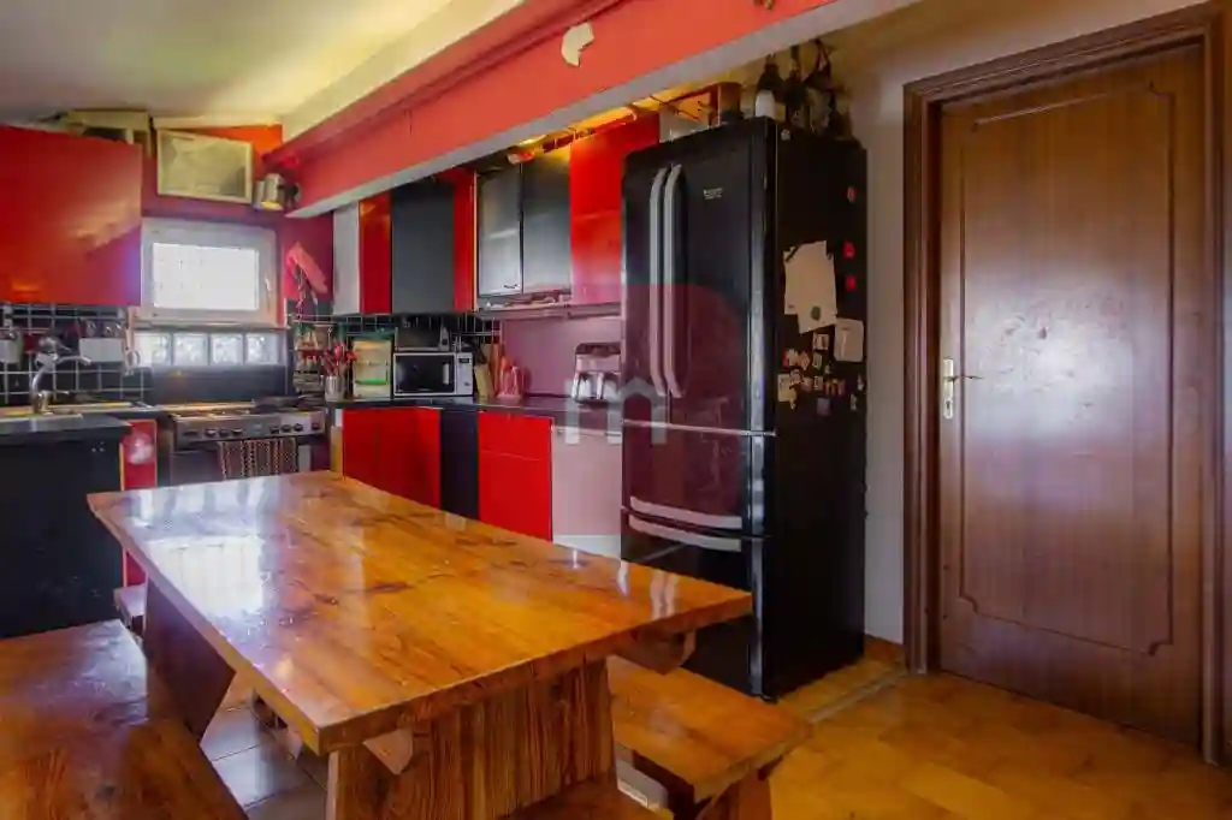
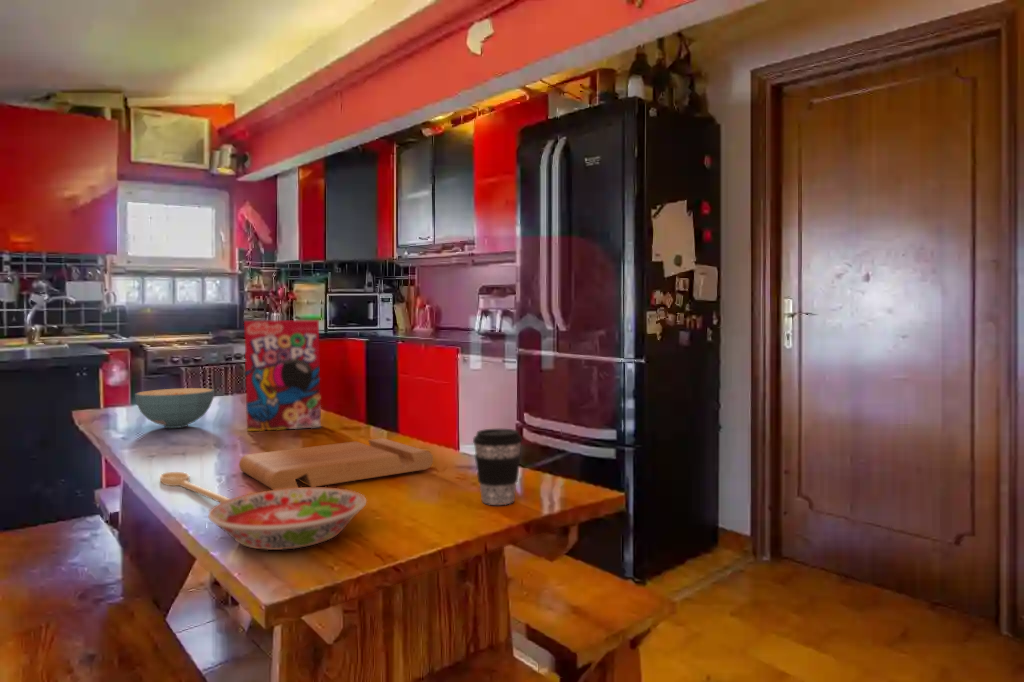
+ coffee cup (498, 466)
+ cutting board (337, 462)
+ cereal box (283, 374)
+ spoon (196, 488)
+ cereal bowl (176, 409)
+ bowl (290, 520)
